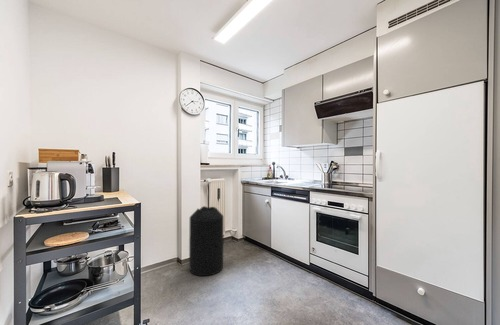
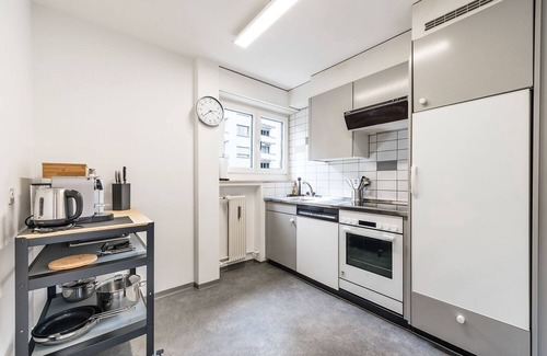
- trash can (206, 237)
